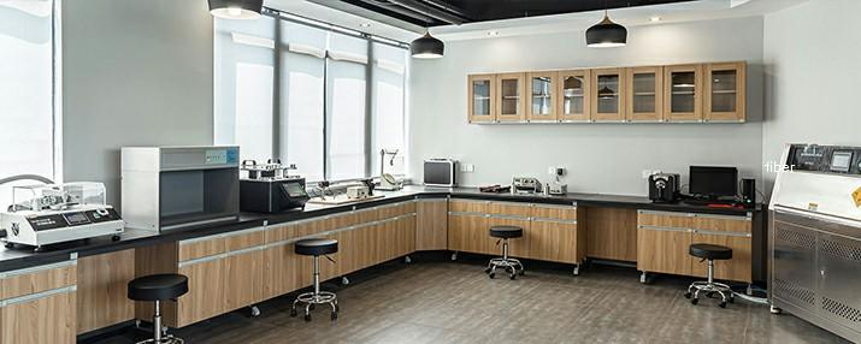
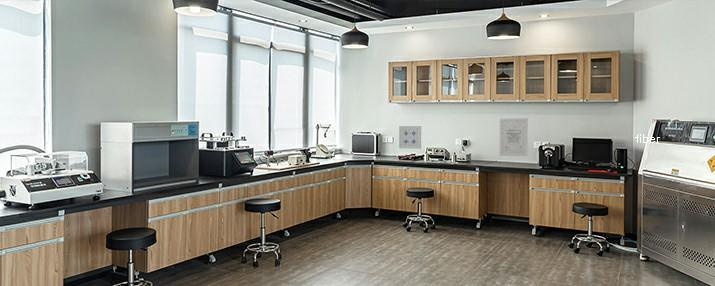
+ wall art (410, 137)
+ wall art (513, 137)
